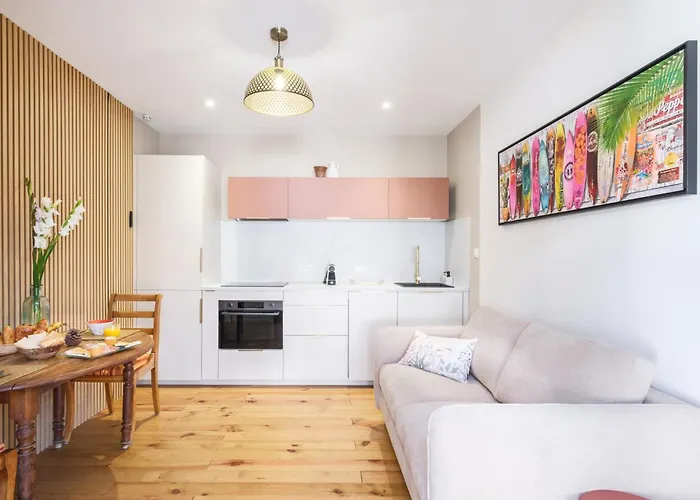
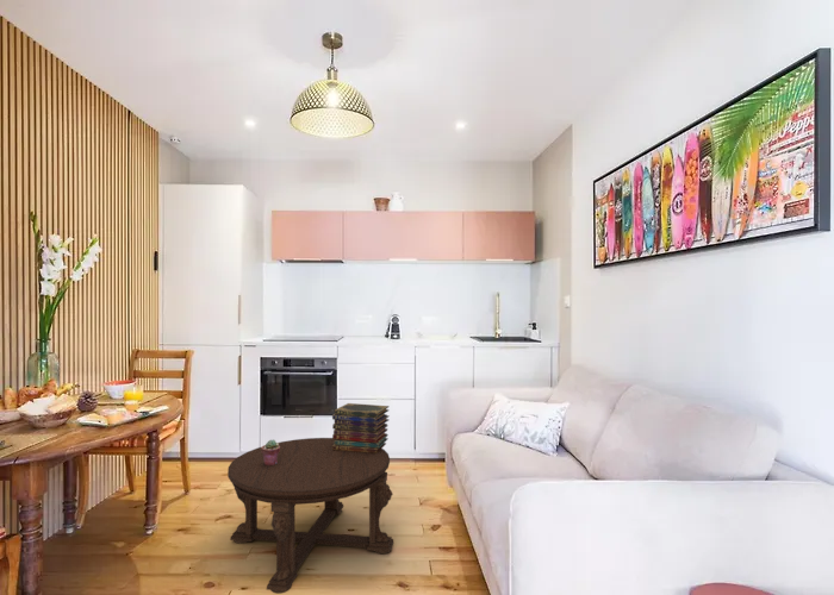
+ coffee table (311, 502)
+ book stack (361, 427)
+ potted succulent (270, 451)
